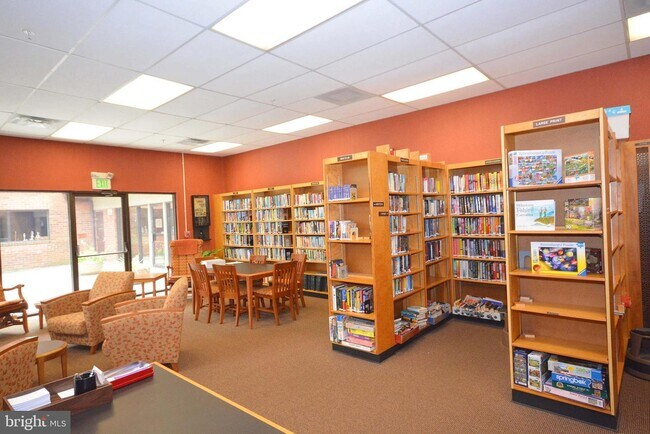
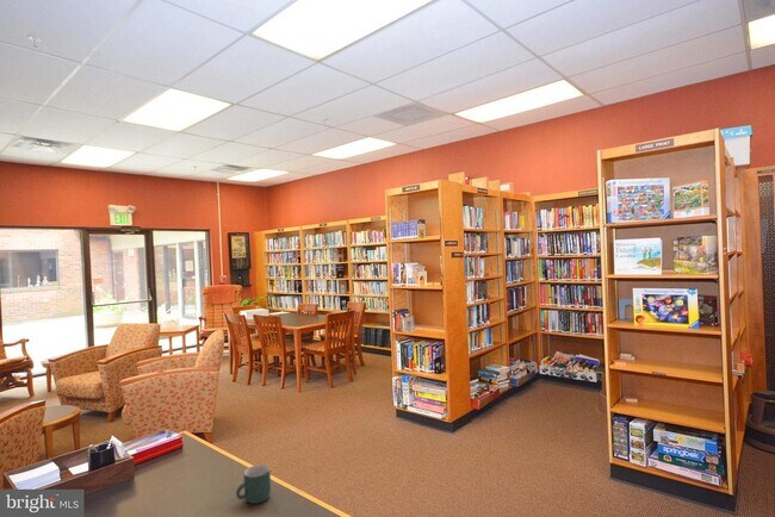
+ mug (254, 486)
